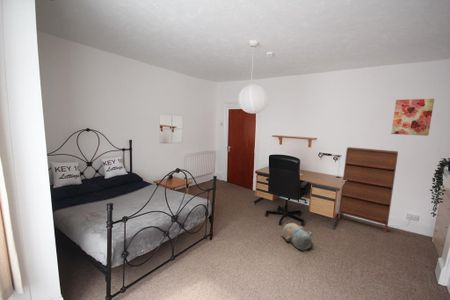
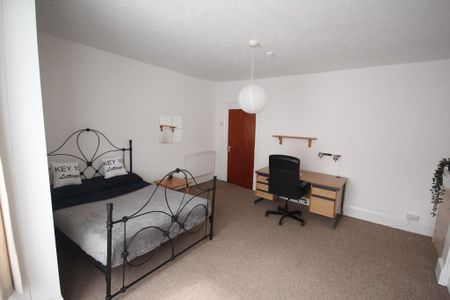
- plush toy (296, 234)
- wall art (411, 117)
- shoe cabinet (366, 187)
